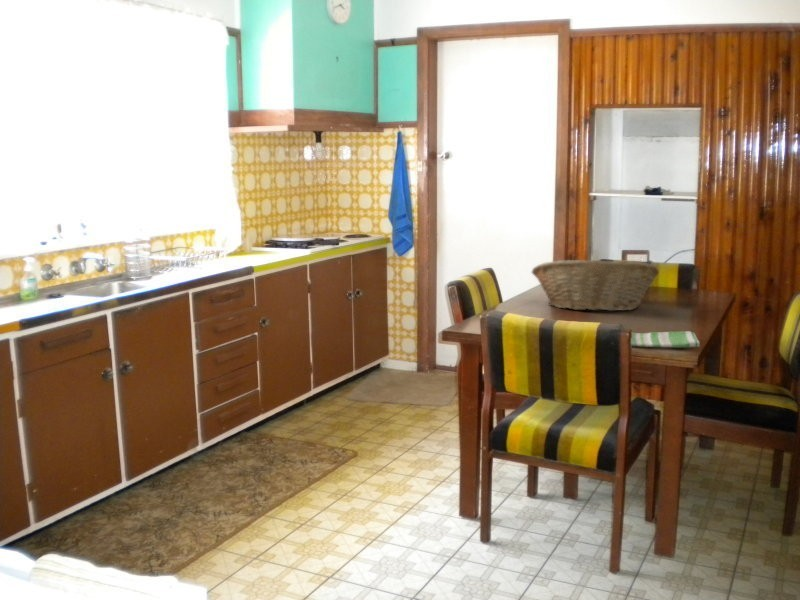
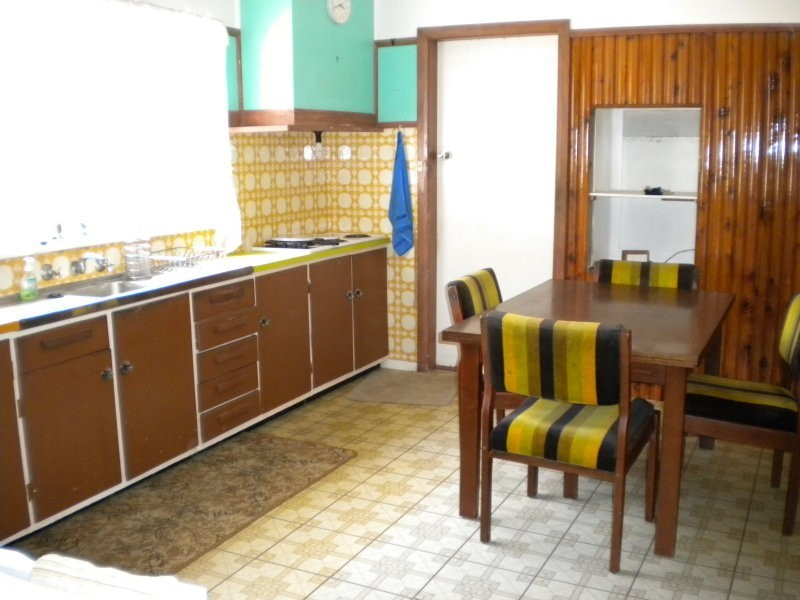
- dish towel (660, 338)
- fruit basket (594, 281)
